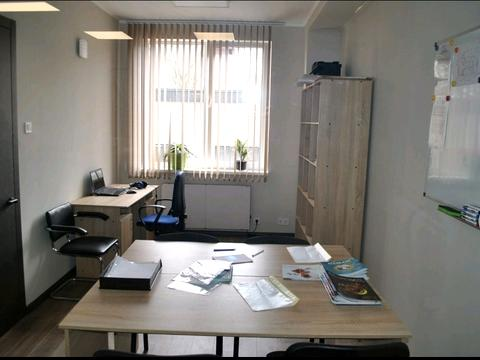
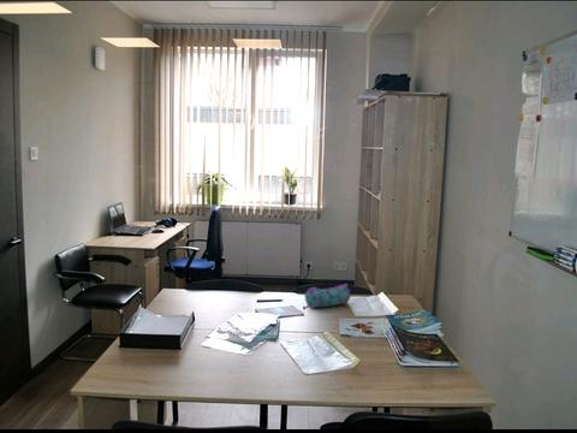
+ pencil case (327, 295)
